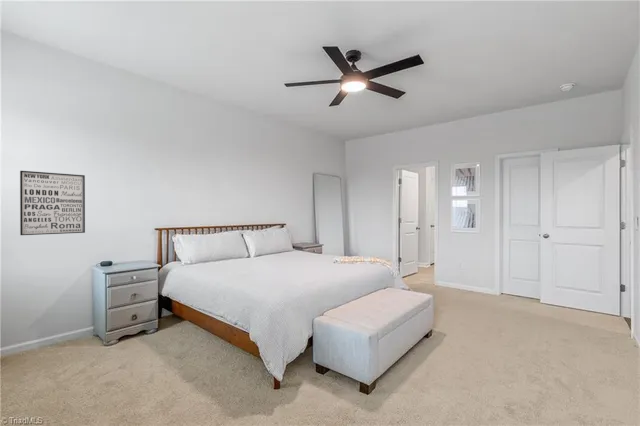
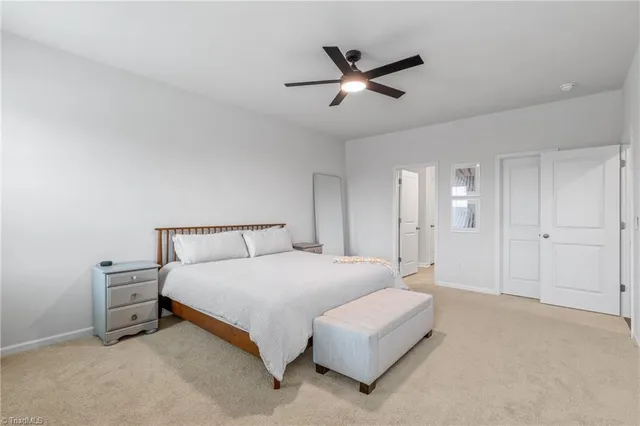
- wall art (54, 203)
